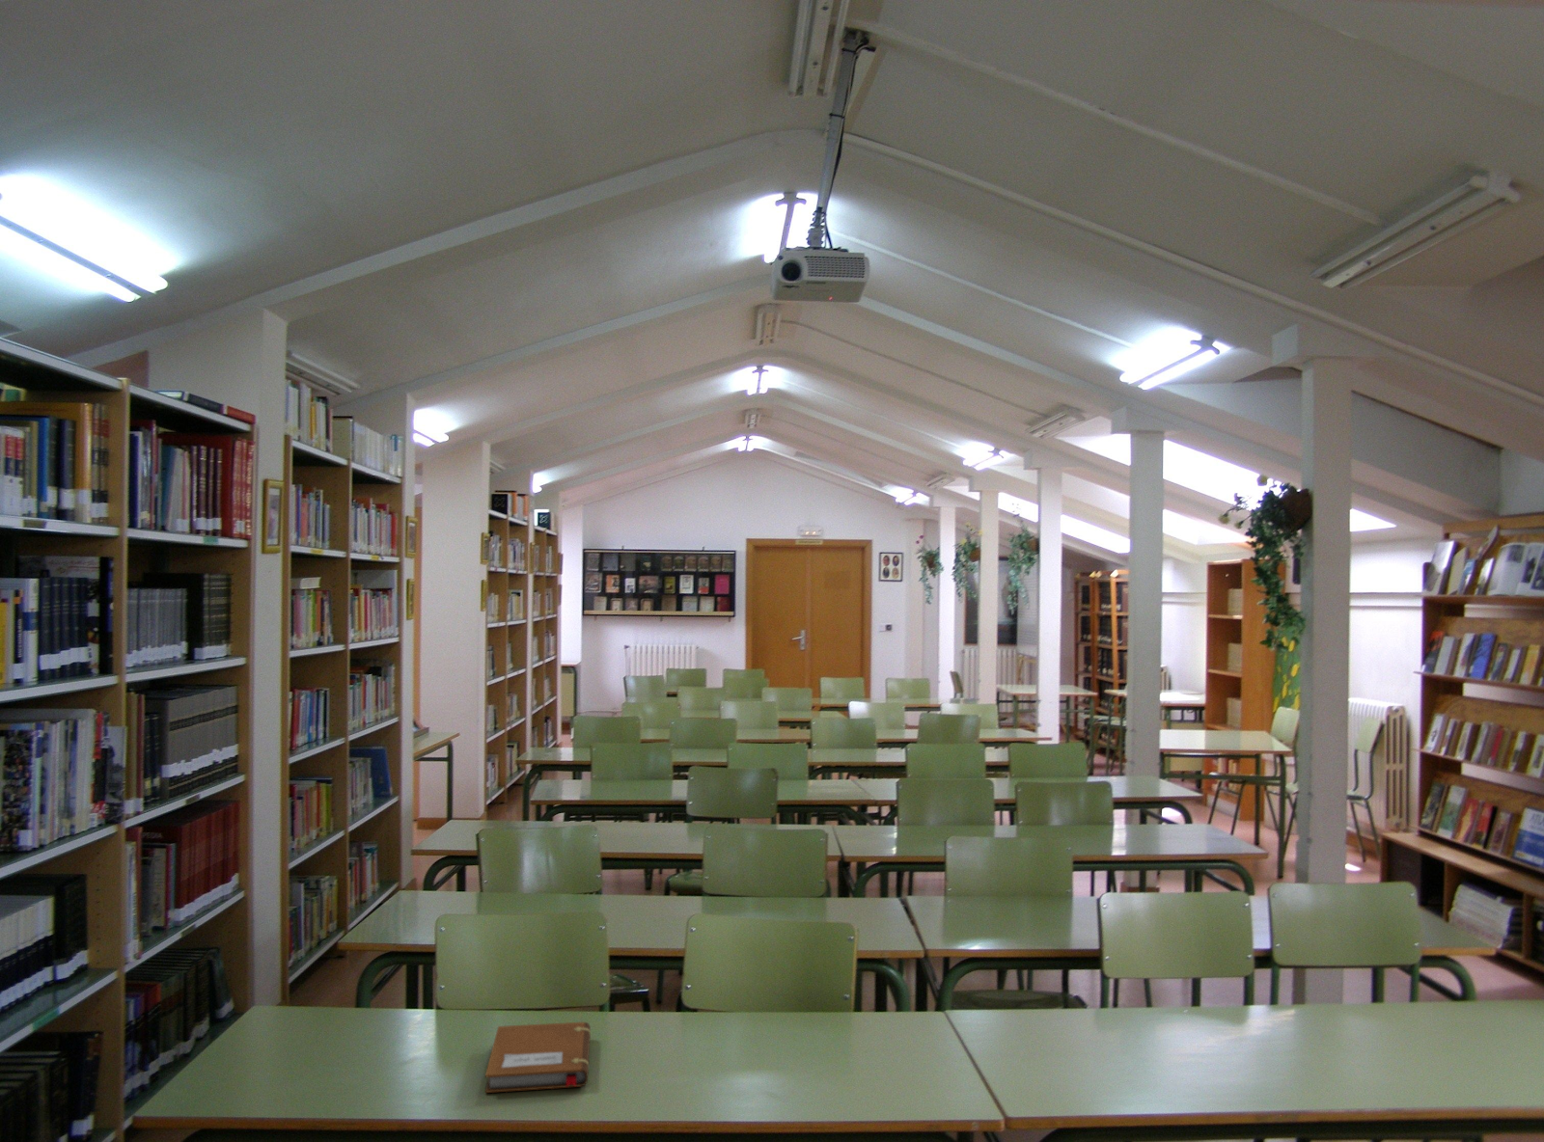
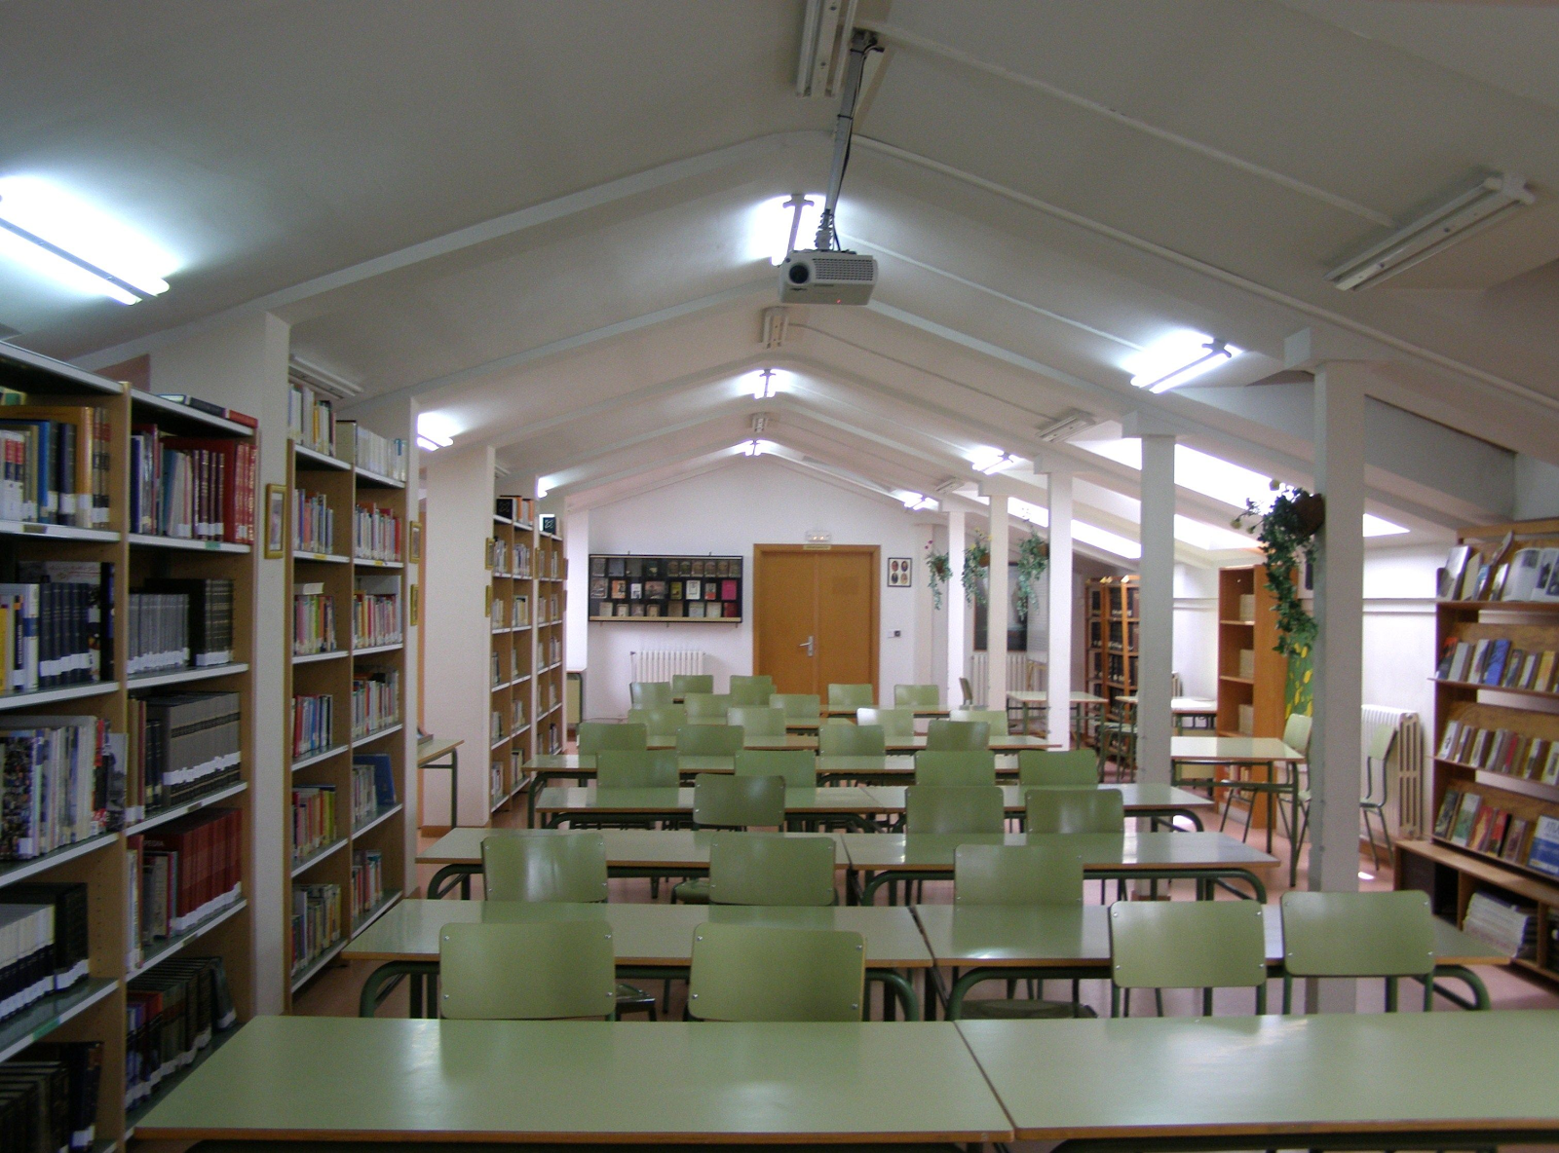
- notebook (540, 1056)
